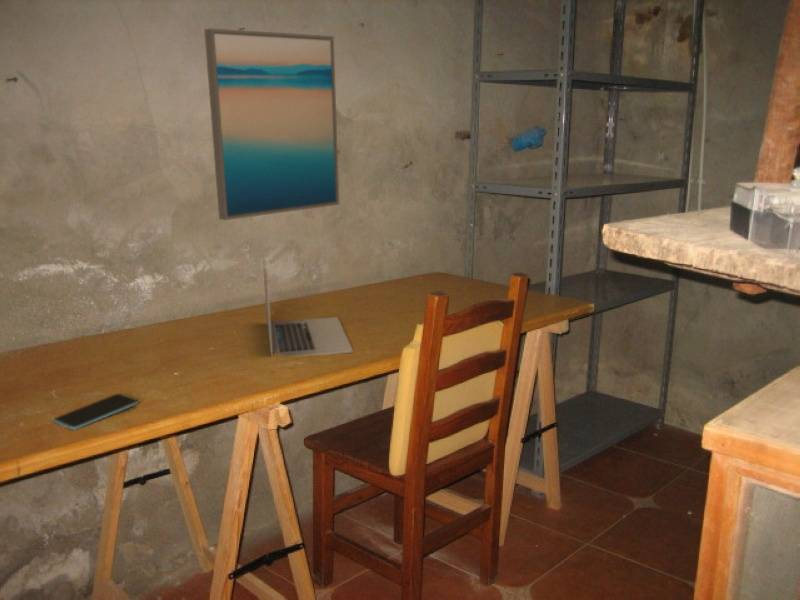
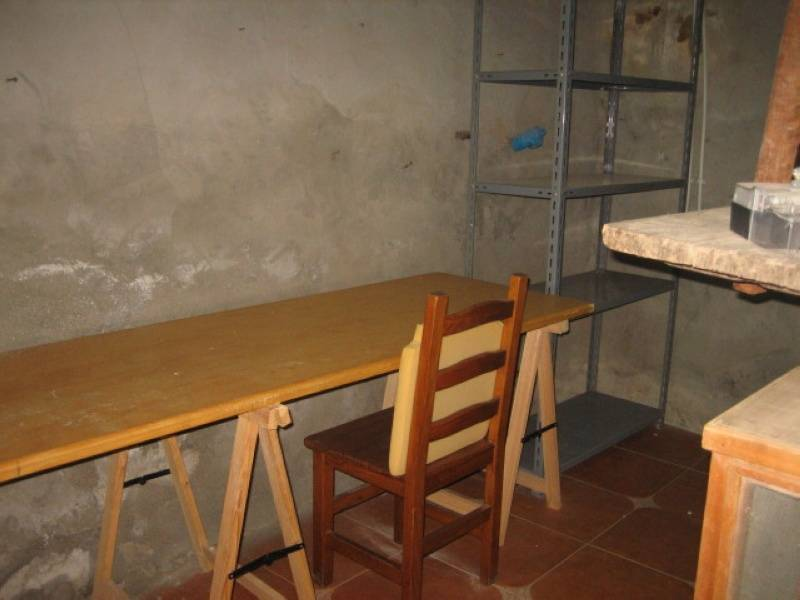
- wall art (278, 125)
- smartphone (97, 410)
- laptop (305, 319)
